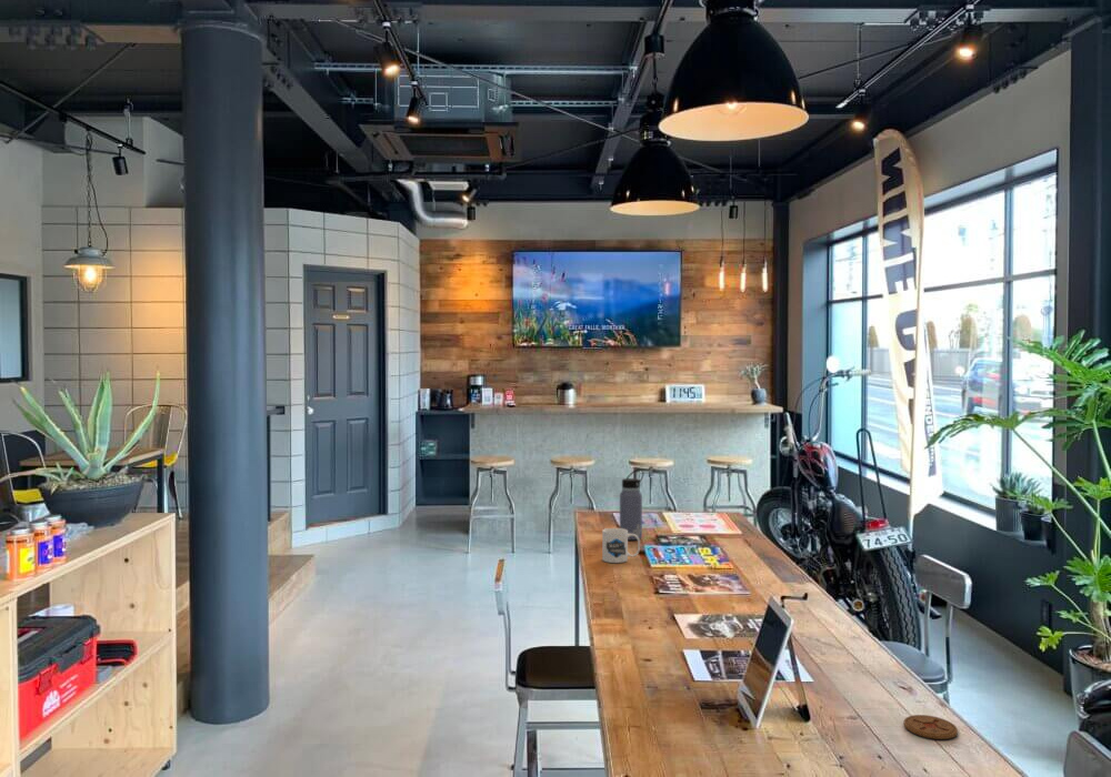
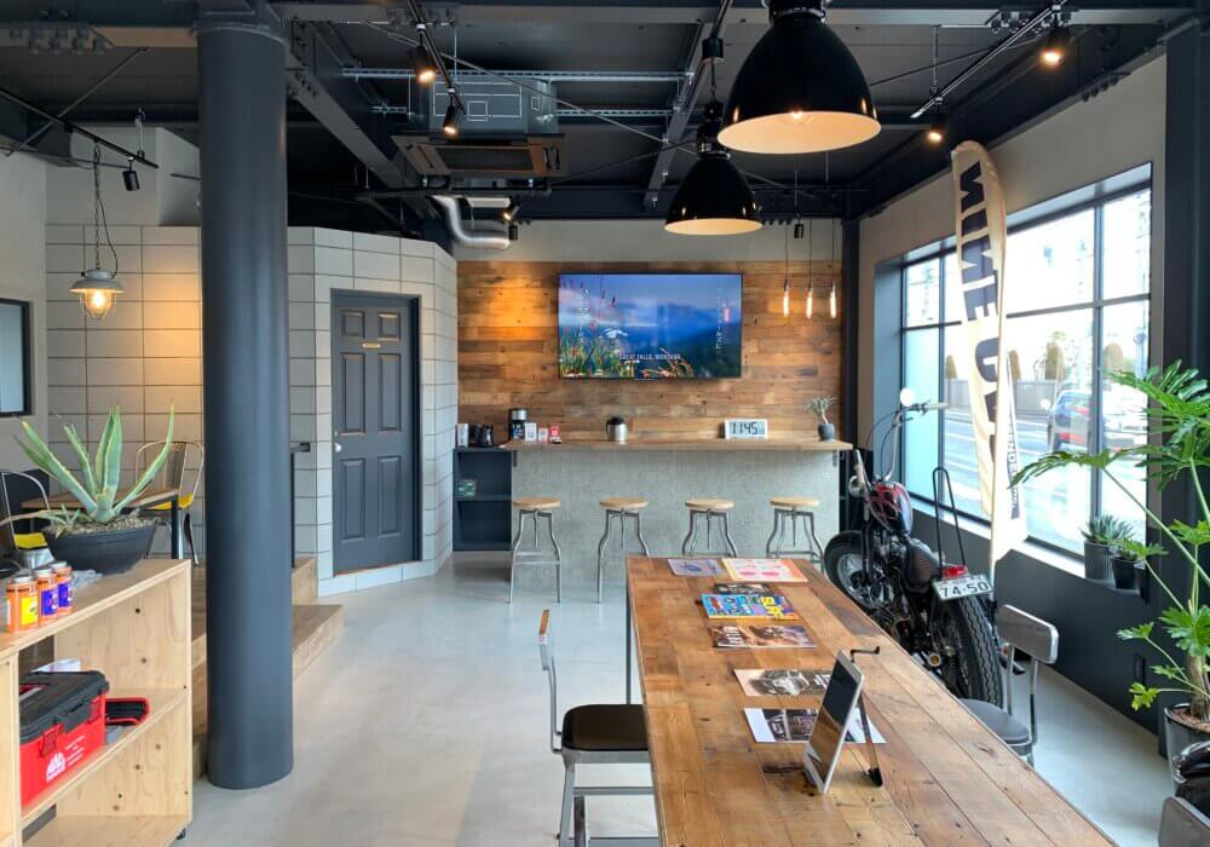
- coaster (930, 726)
- water bottle (631, 504)
- mug (619, 545)
